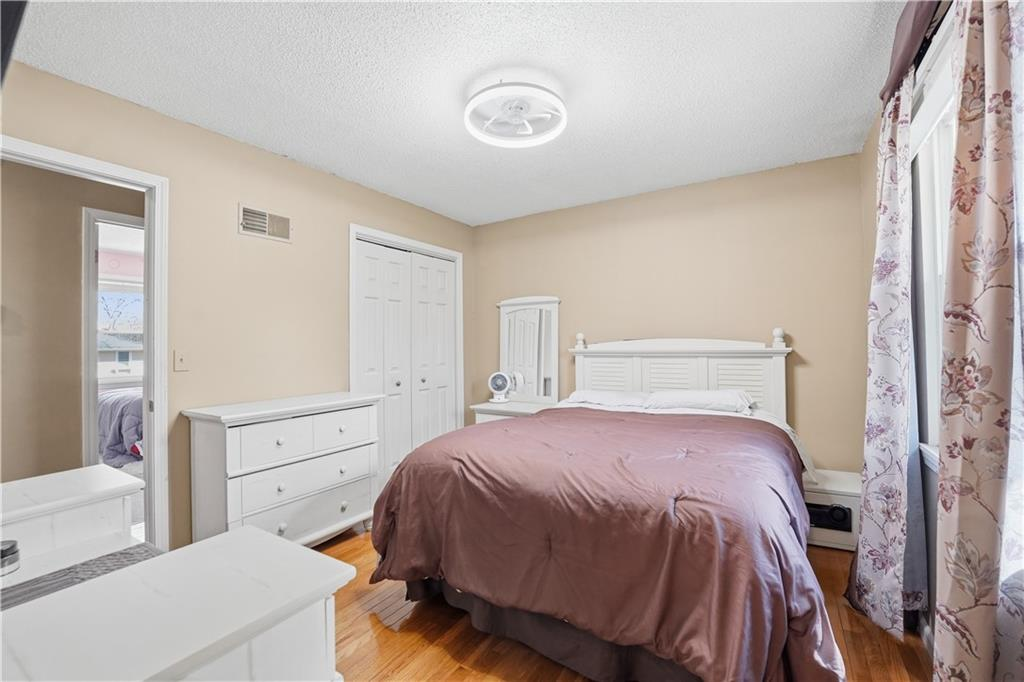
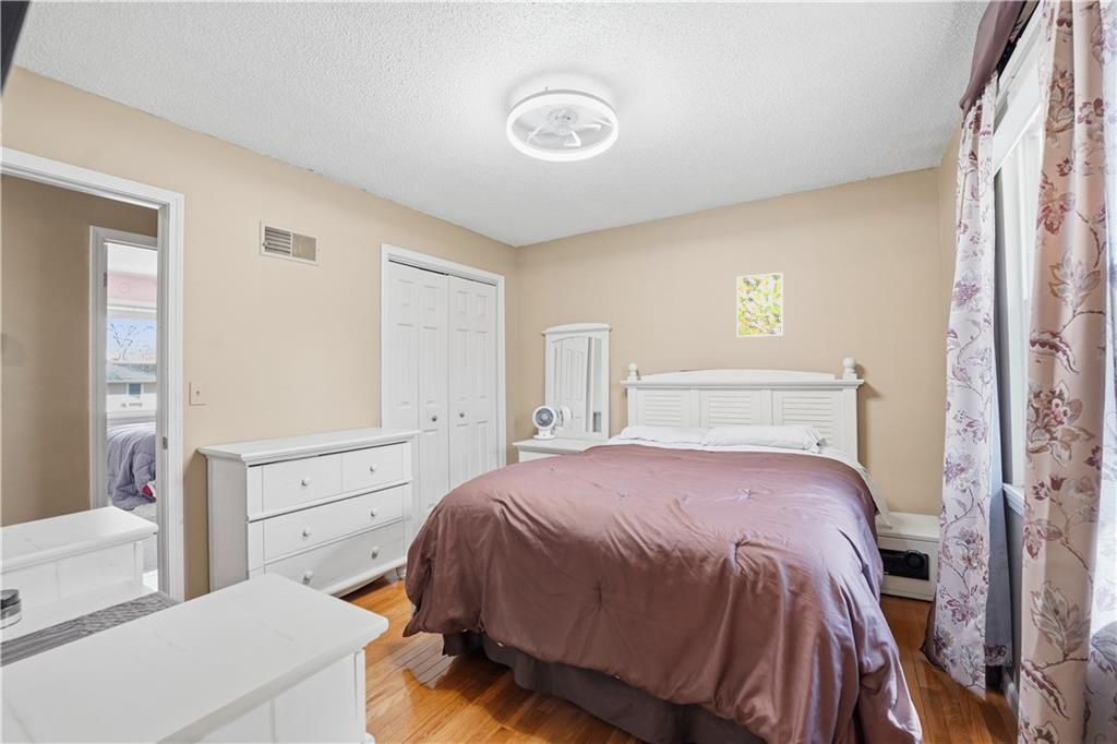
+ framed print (759, 305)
